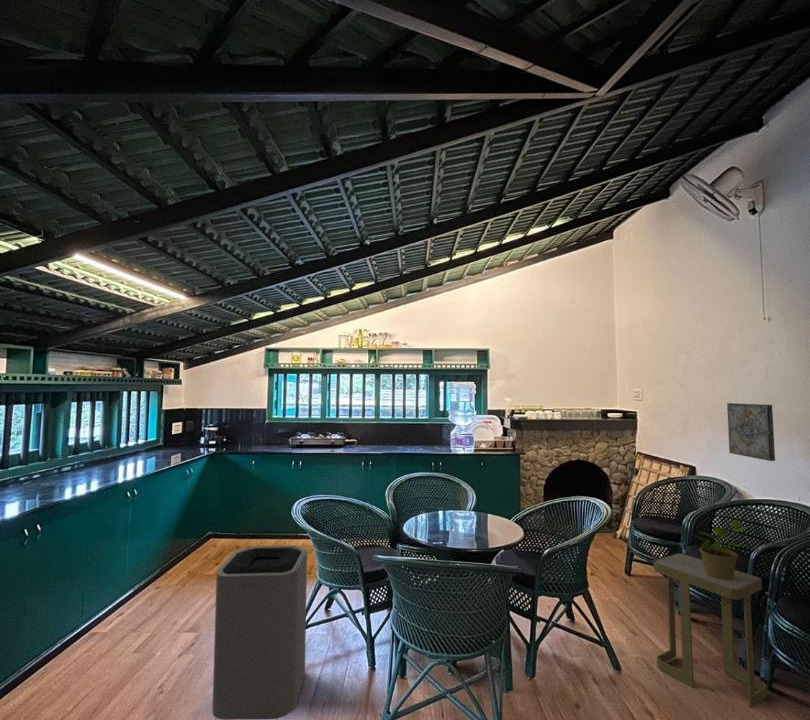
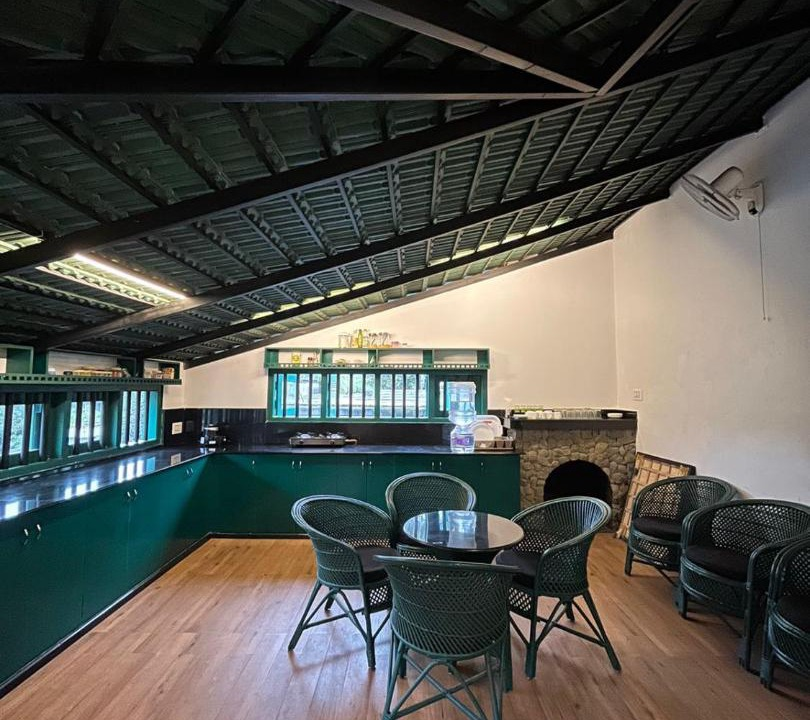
- trash can (263, 623)
- wall art (749, 430)
- potted plant (718, 547)
- side table (722, 624)
